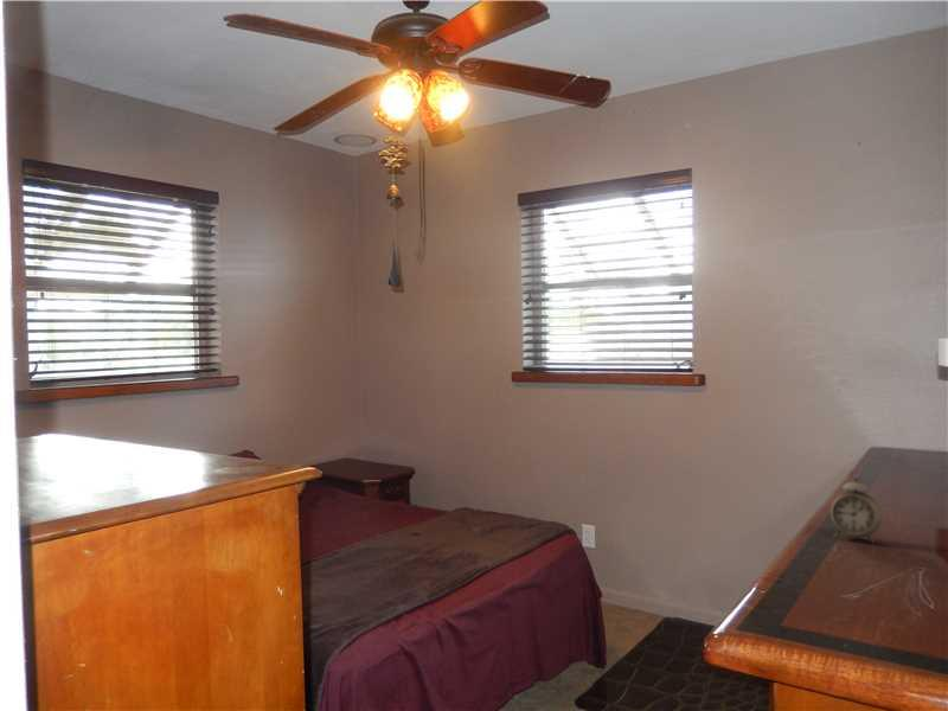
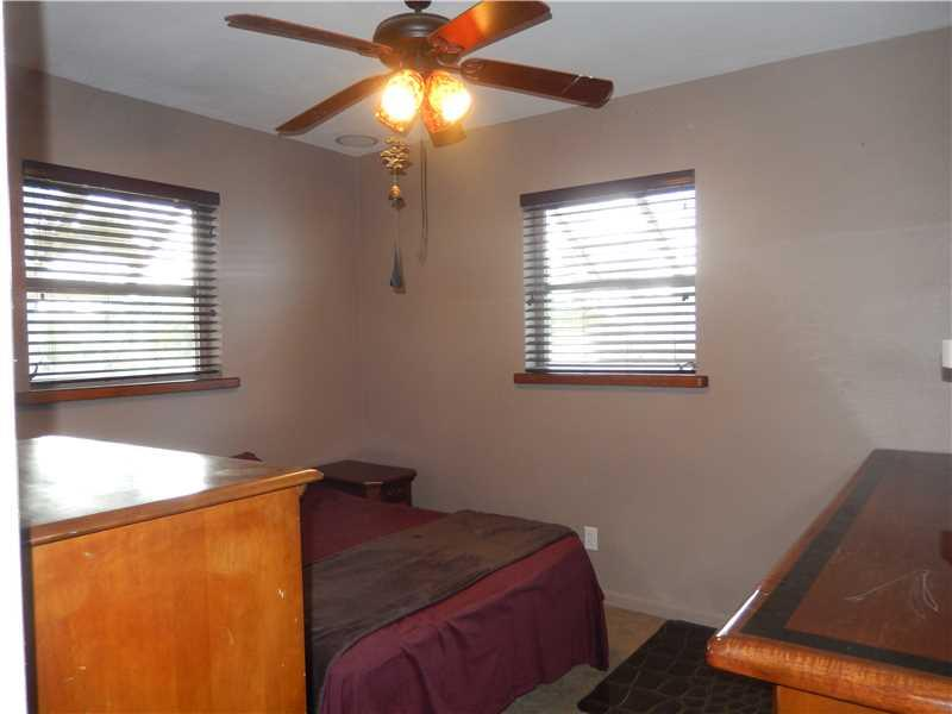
- alarm clock (854, 504)
